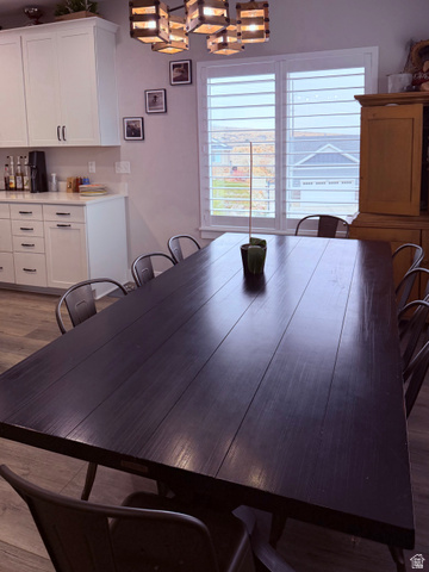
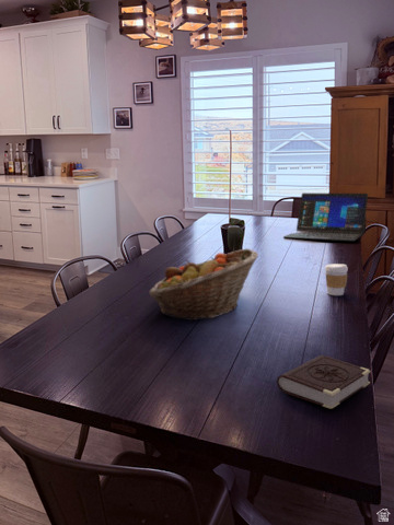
+ fruit basket (205, 280)
+ coffee cup (336, 279)
+ laptop (326, 214)
+ book (323, 378)
